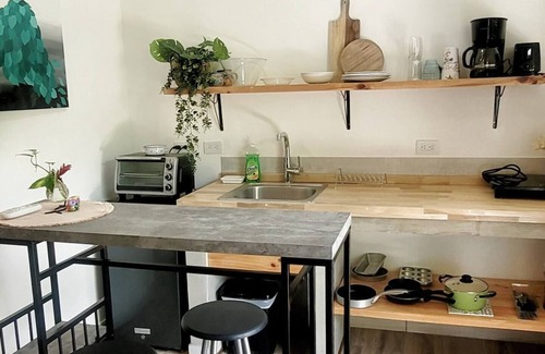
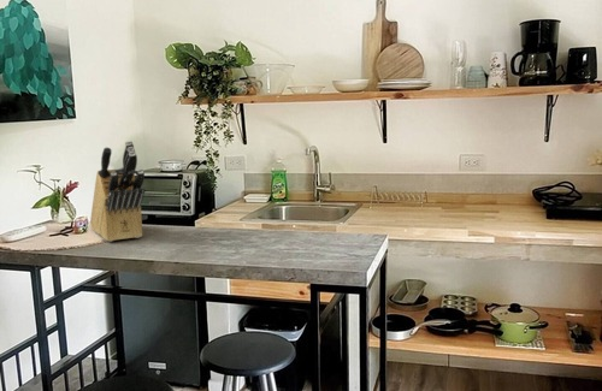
+ knife block (116, 188)
